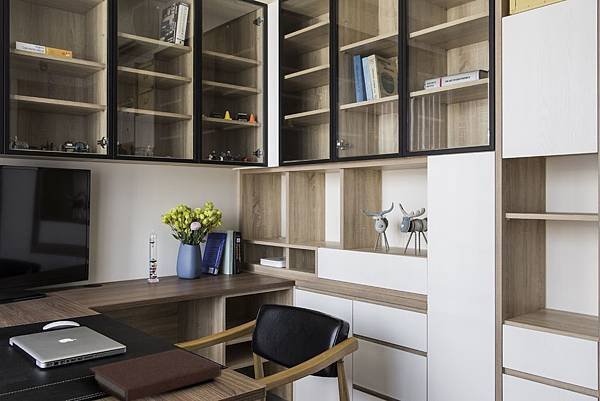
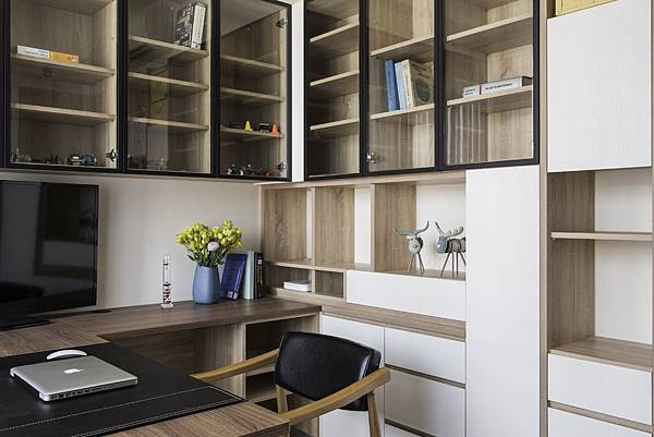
- notebook (155, 372)
